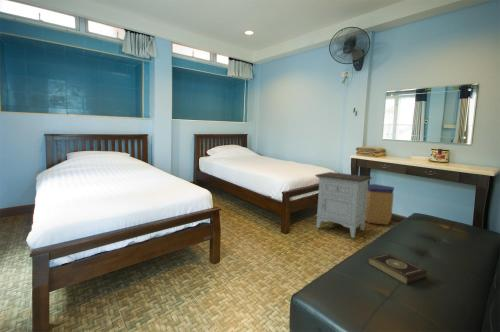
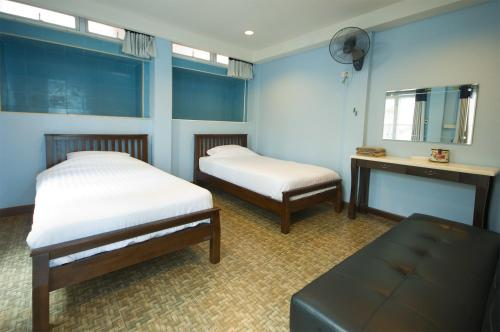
- book (396, 267)
- trash can (376, 203)
- nightstand (341, 202)
